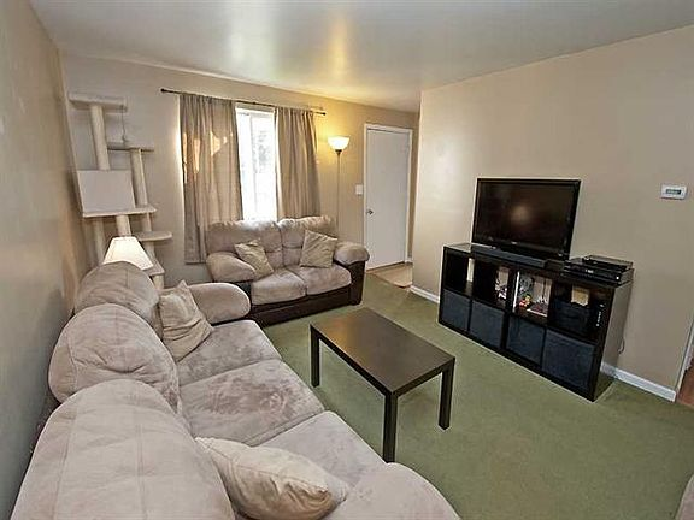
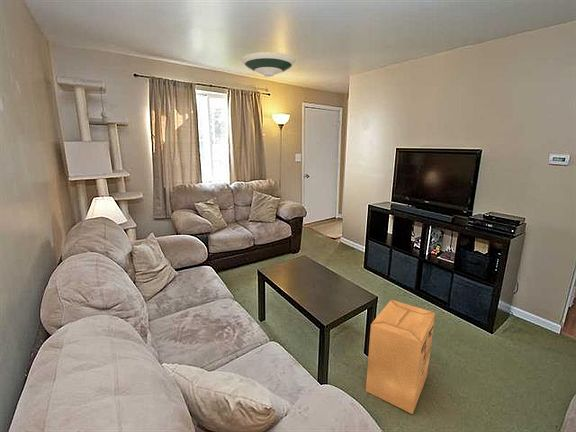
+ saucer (268, 68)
+ cardboard box (400, 351)
